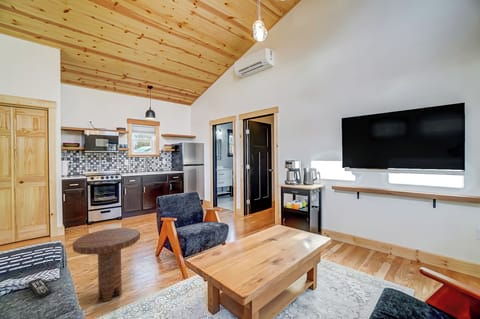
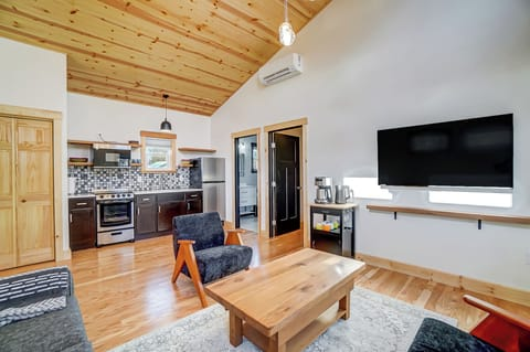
- remote control (39, 287)
- side table (109, 266)
